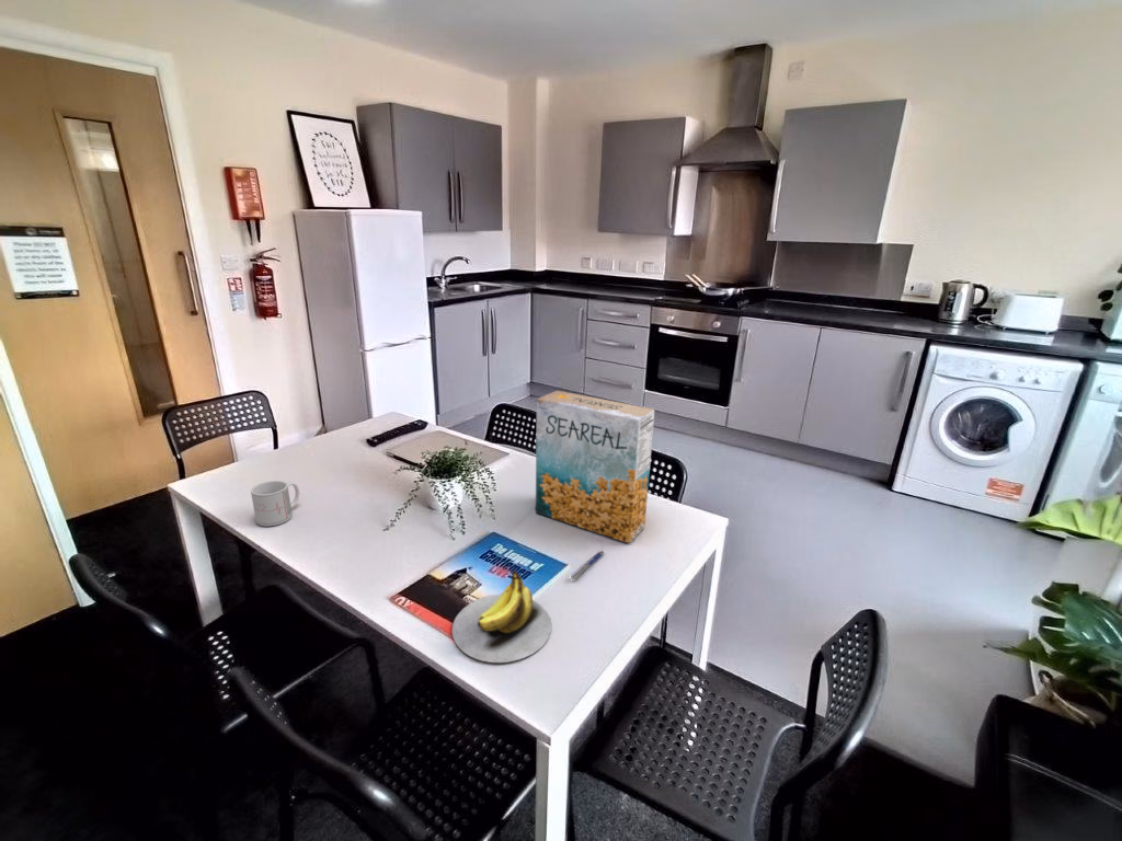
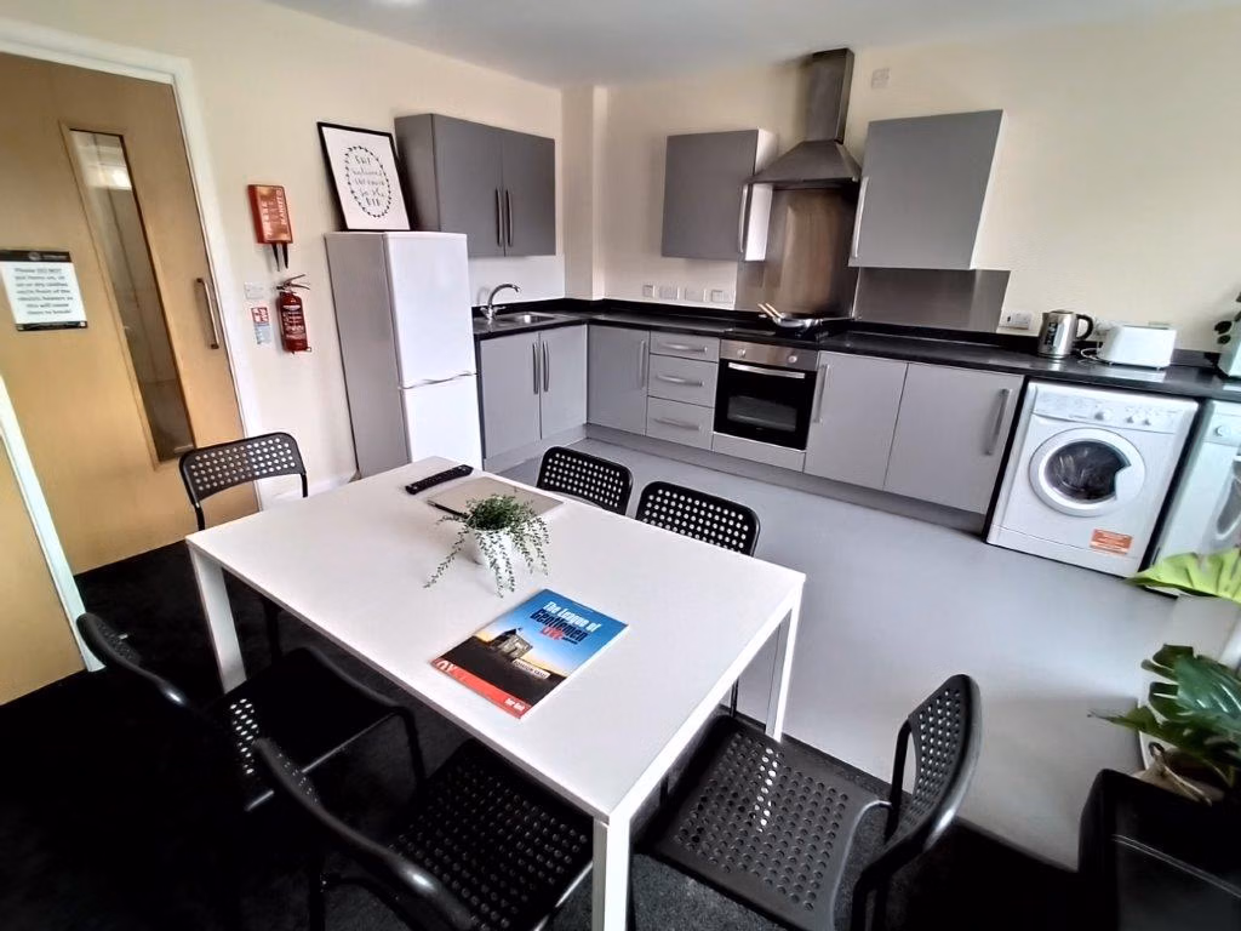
- pen (587, 564)
- cereal box (591, 463)
- mug (278, 499)
- banana (502, 604)
